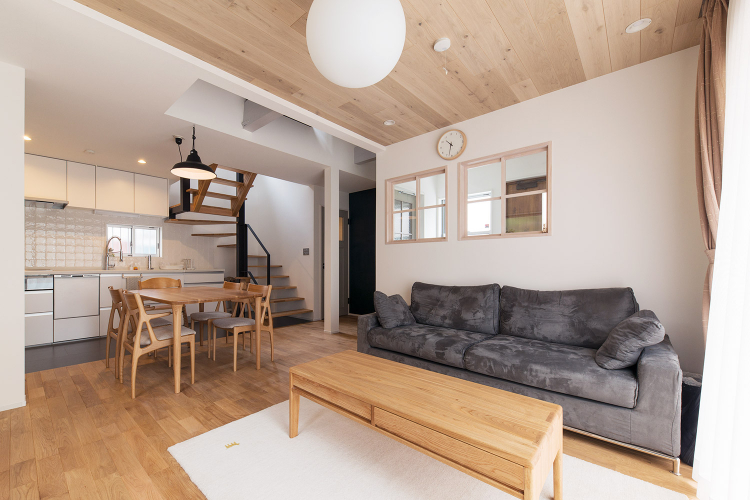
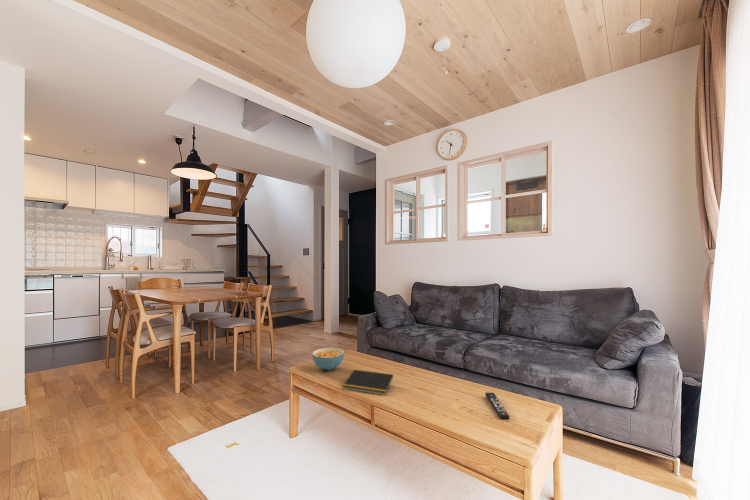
+ remote control (496, 404)
+ cereal bowl (328, 360)
+ notepad (368, 381)
